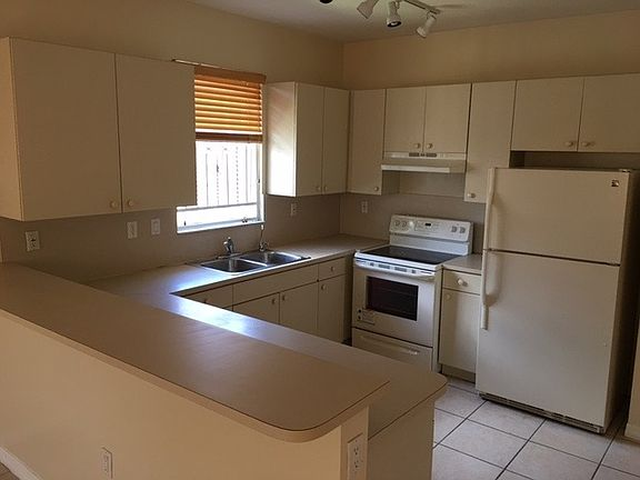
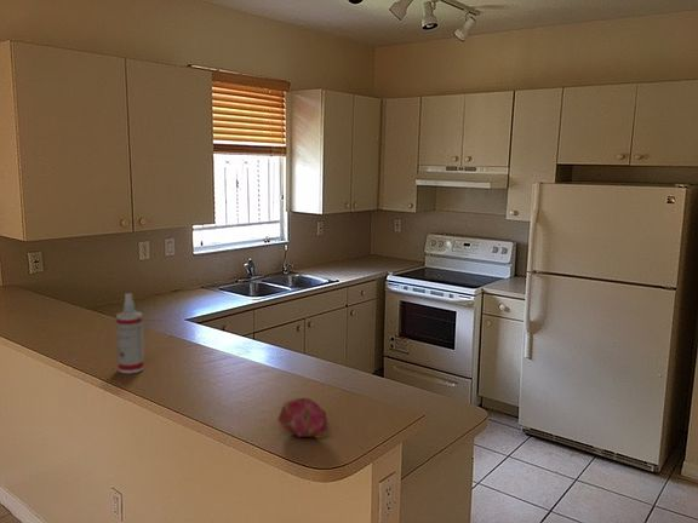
+ spray bottle (130, 332)
+ fruit (303, 415)
